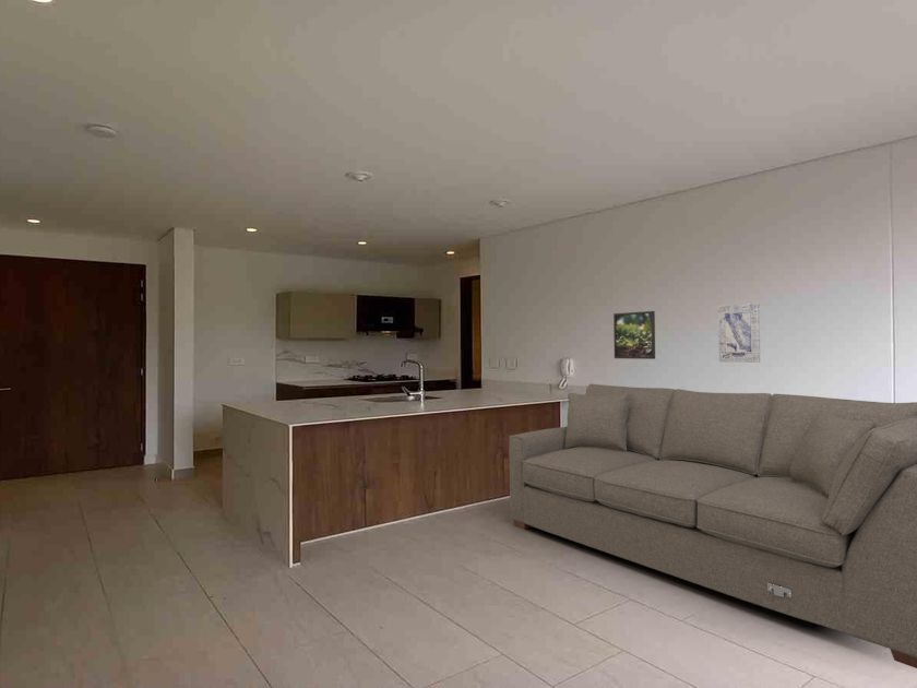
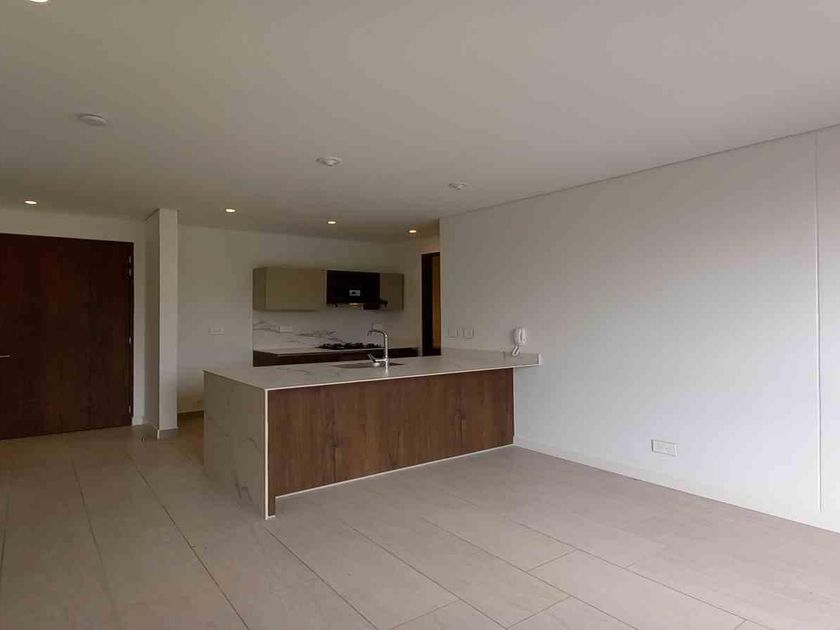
- wall art (738, 333)
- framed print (633, 335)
- sofa (701, 476)
